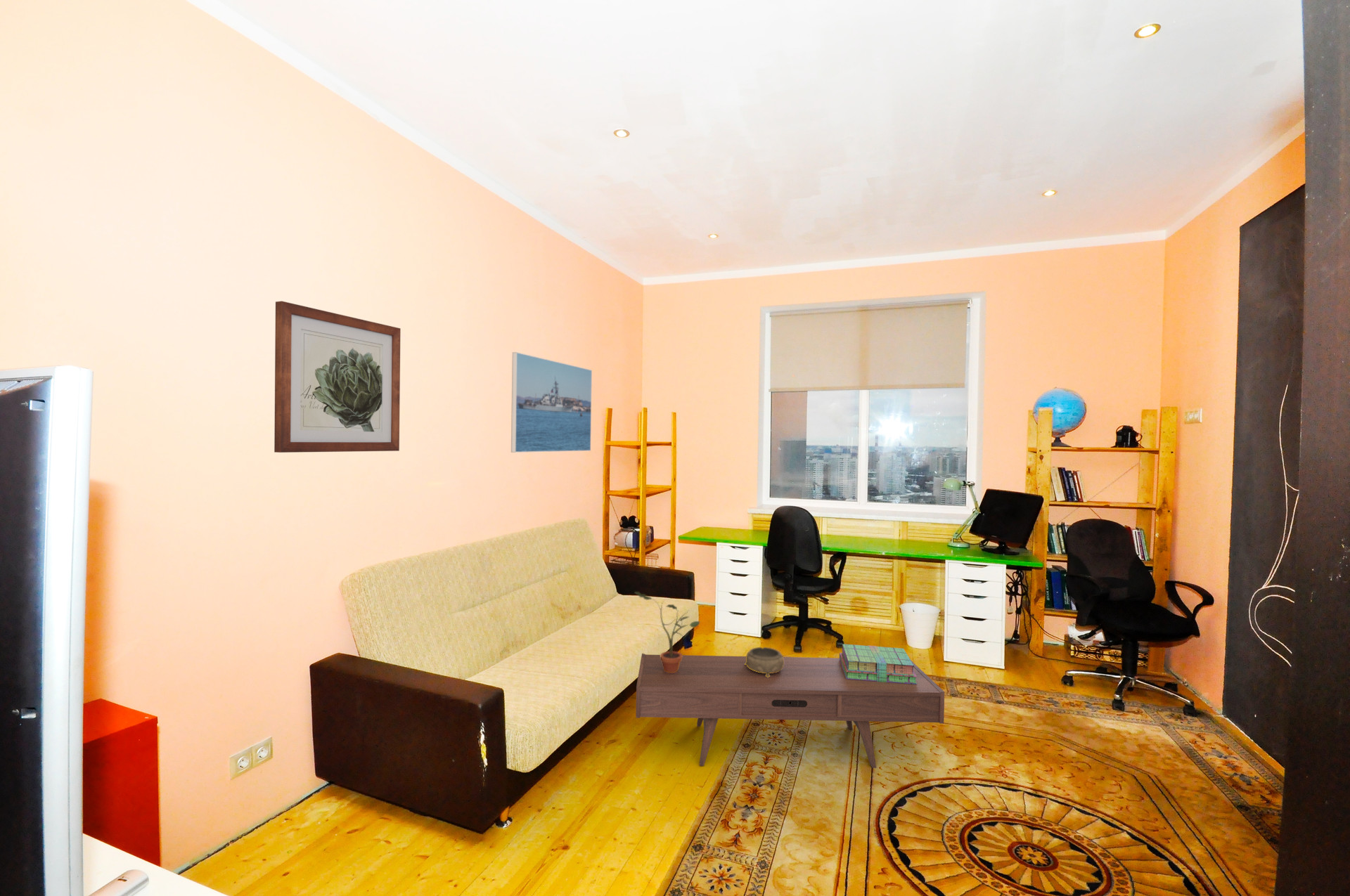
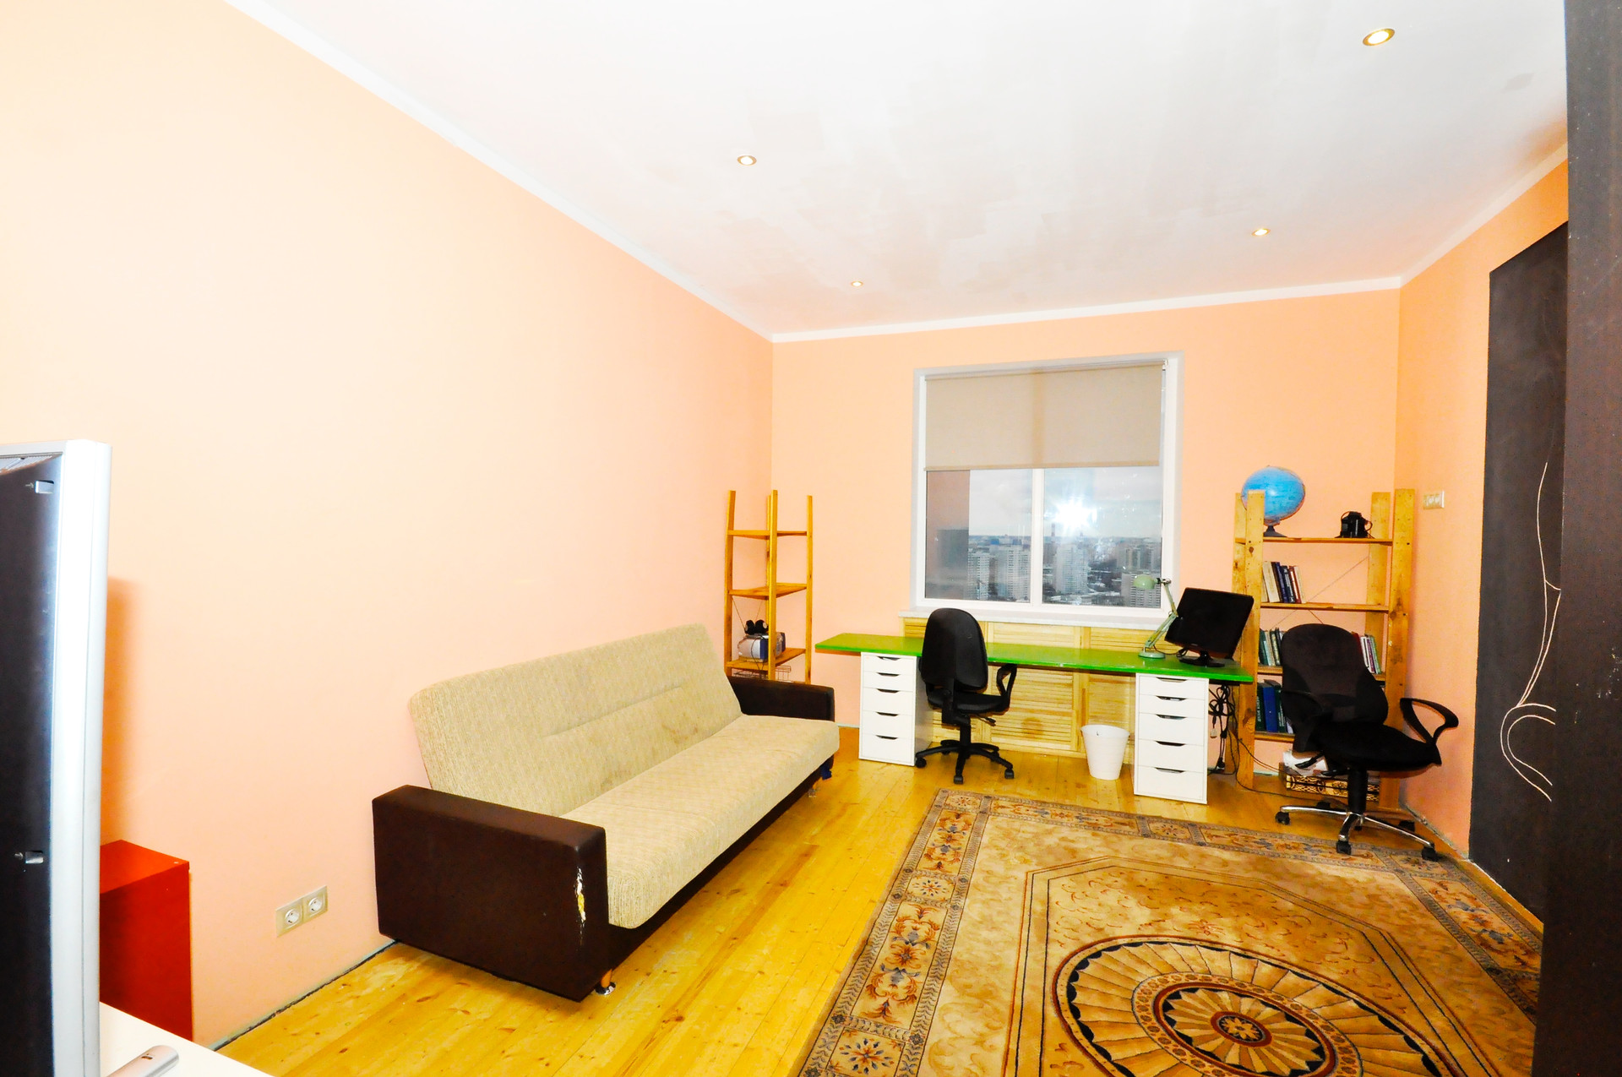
- coffee table (781, 708)
- potted plant (666, 631)
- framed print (555, 406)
- stack of books (876, 661)
- decorative bowl (765, 660)
- wall art (344, 384)
